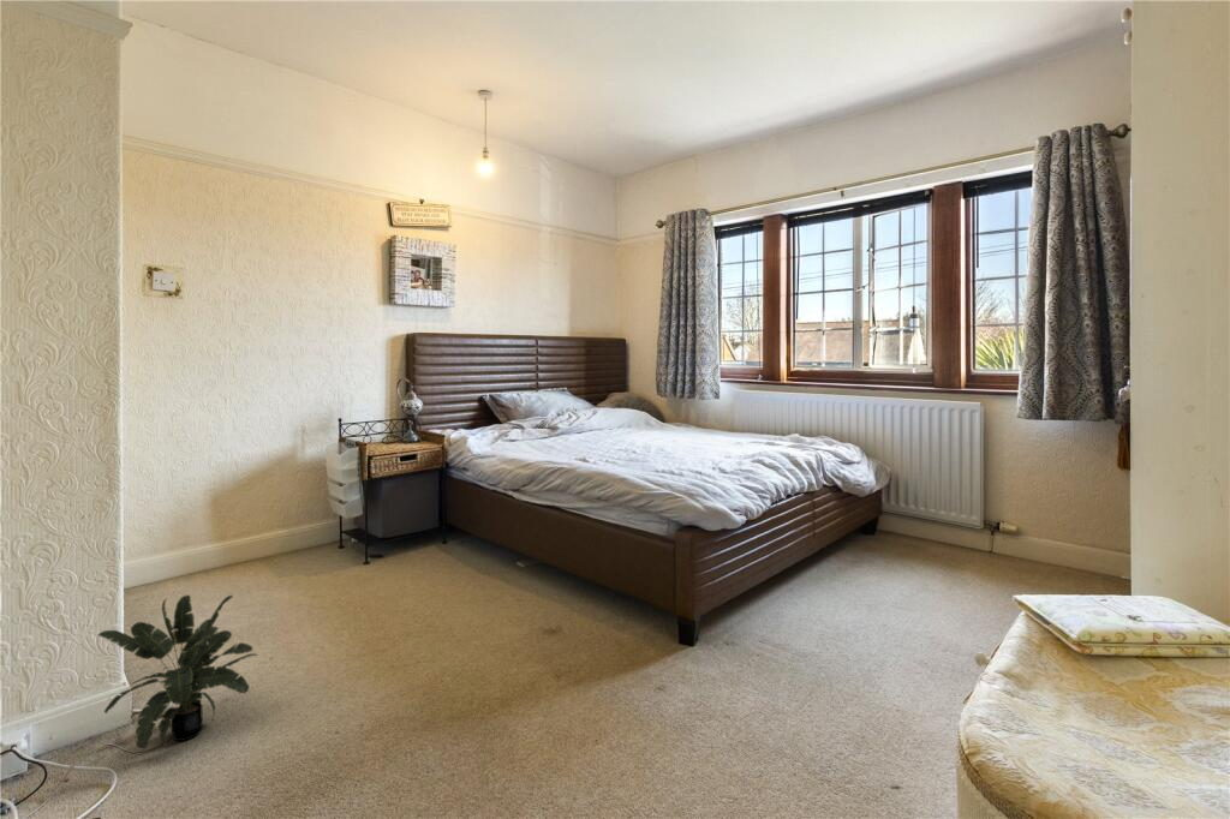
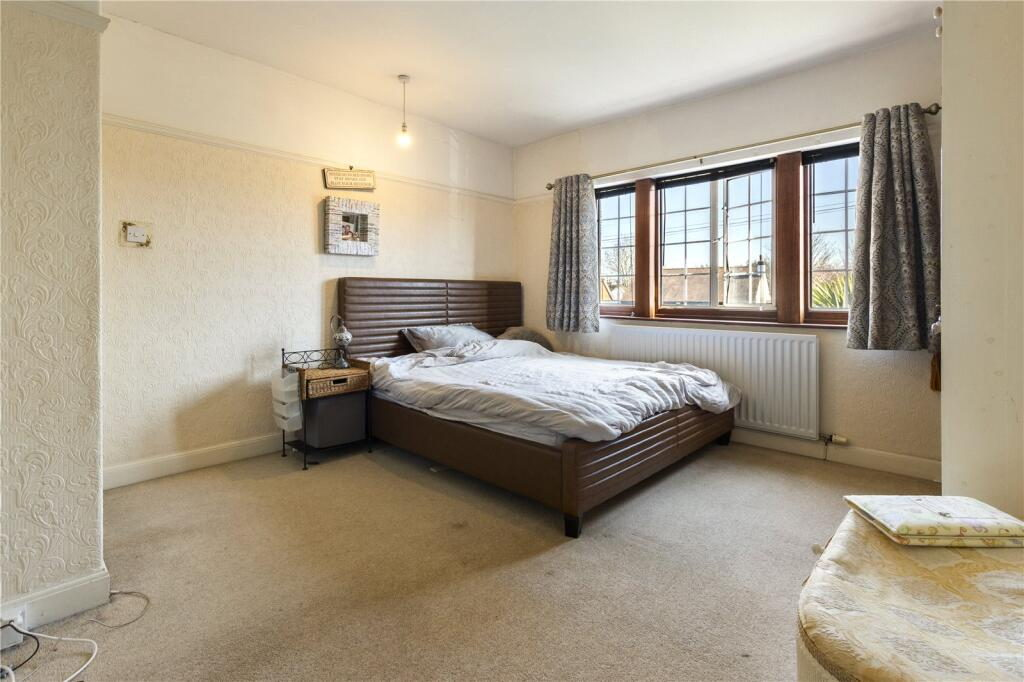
- potted plant (187, 669)
